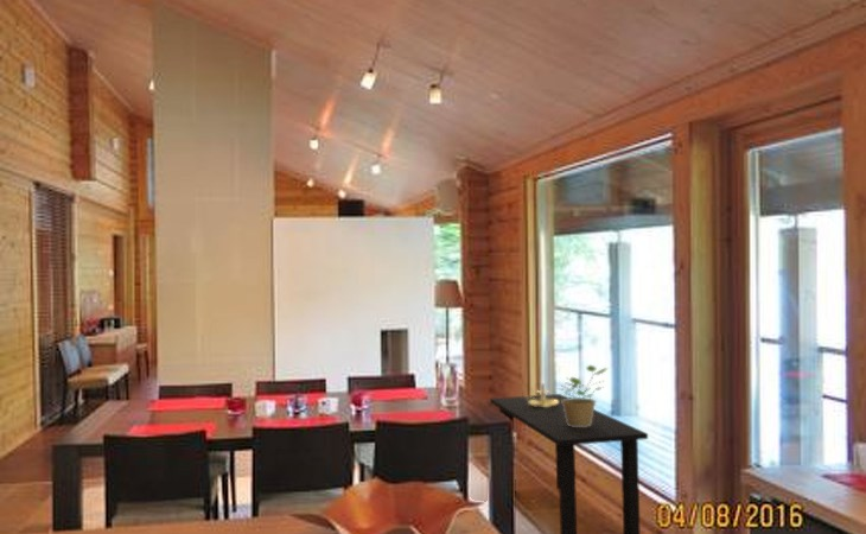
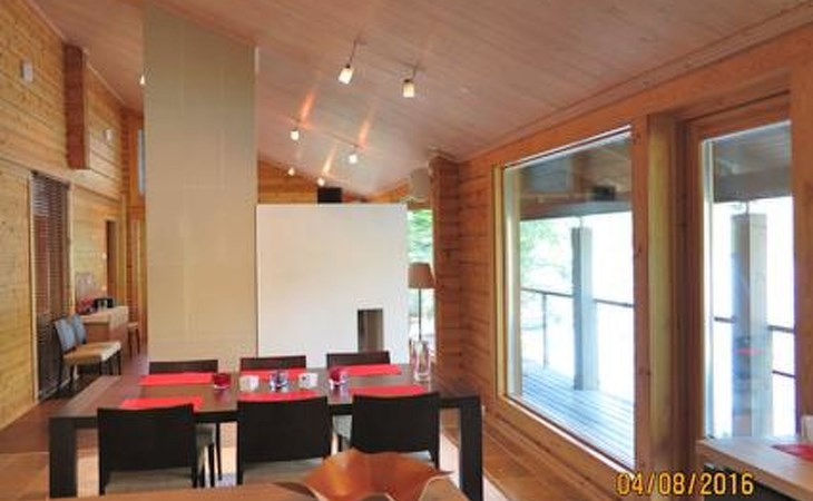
- candle holder (540, 390)
- potted plant (579, 396)
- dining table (560, 463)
